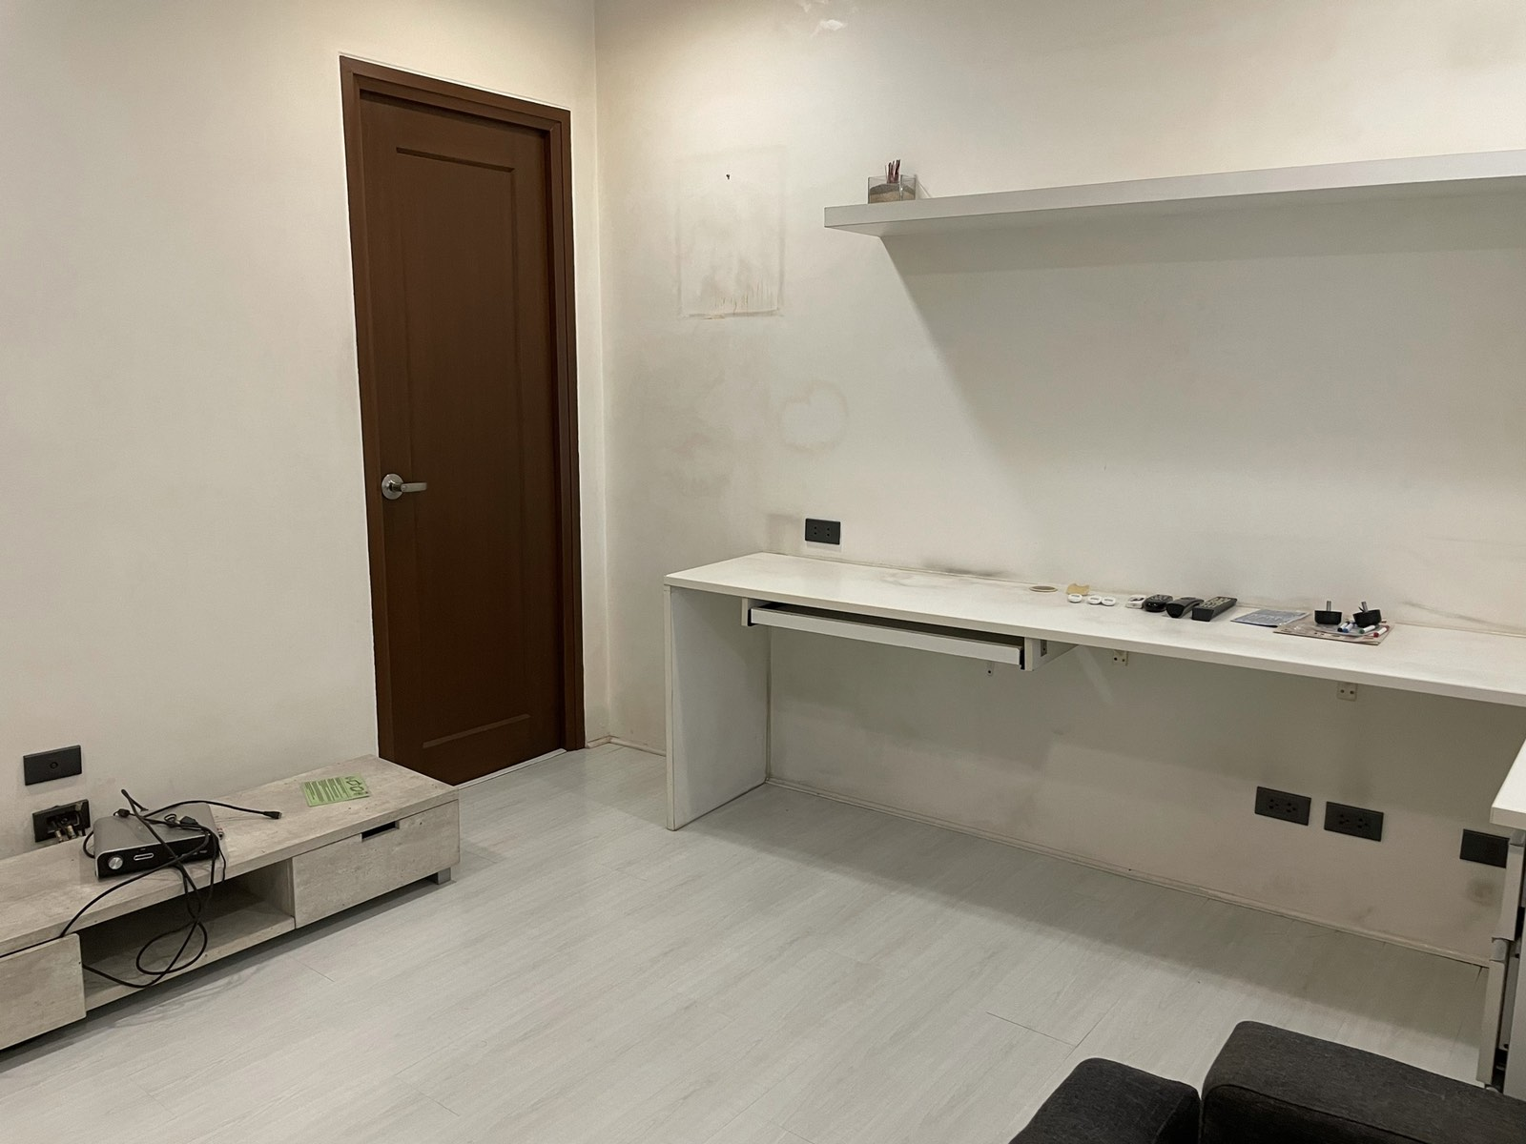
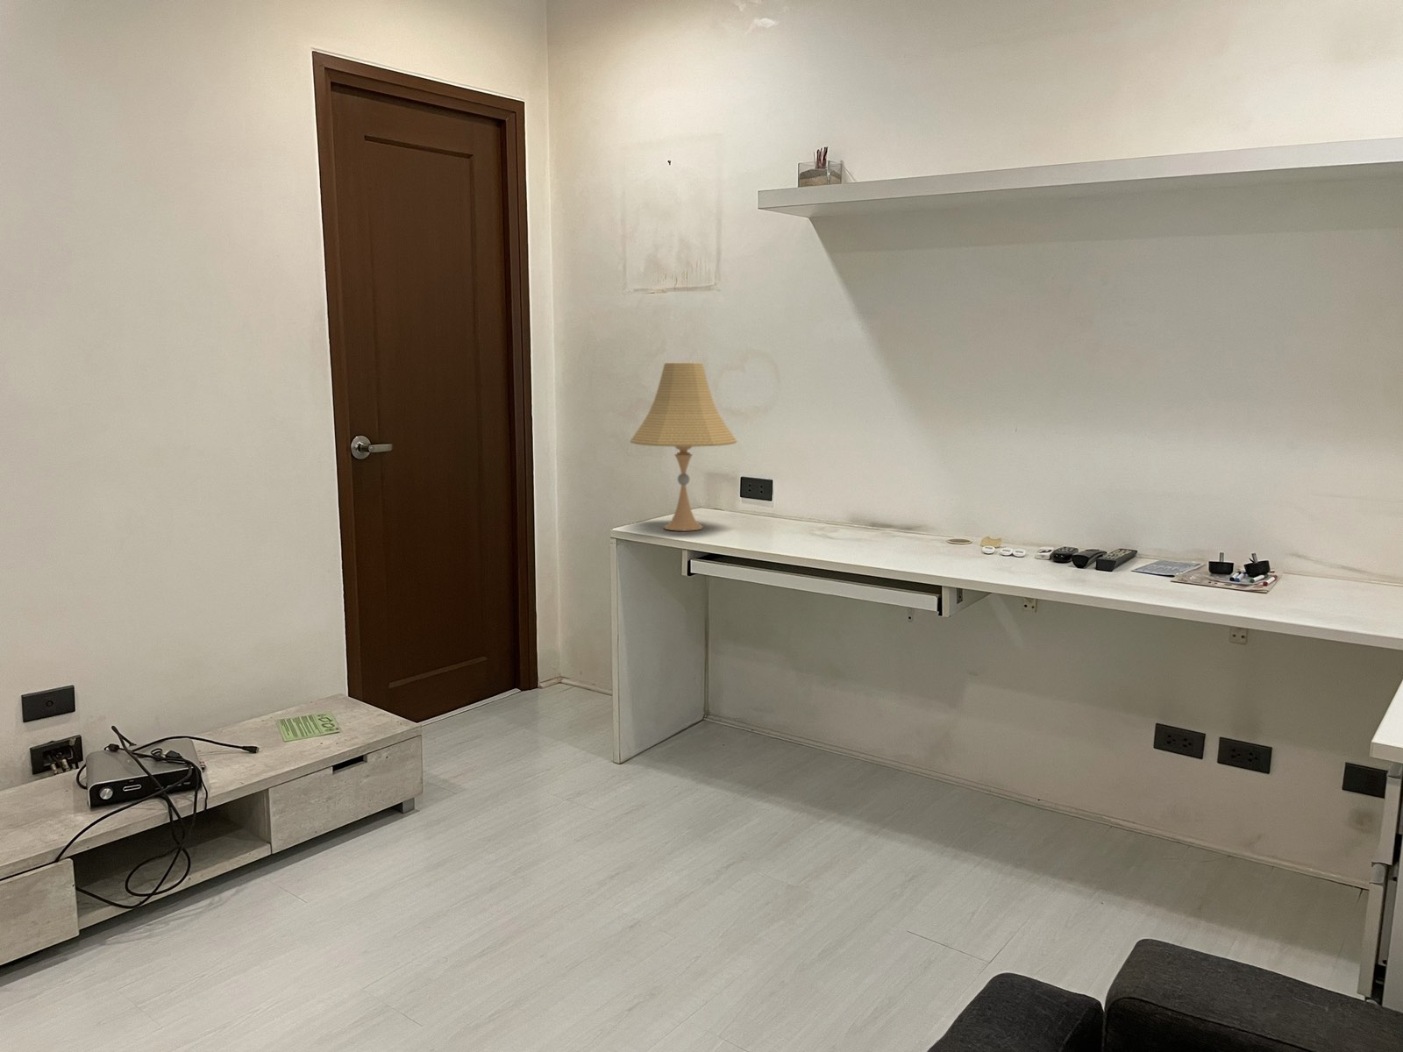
+ desk lamp (683, 446)
